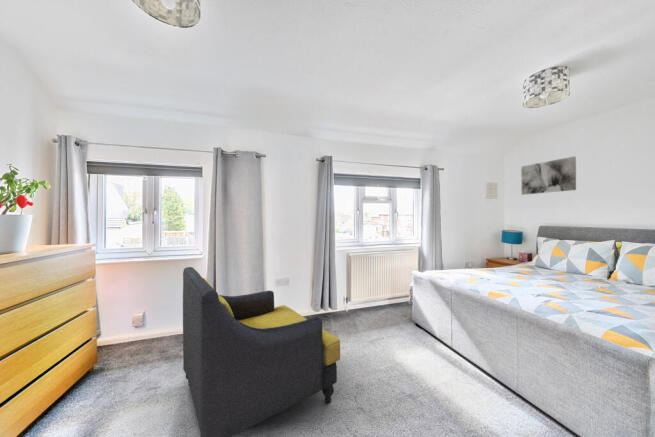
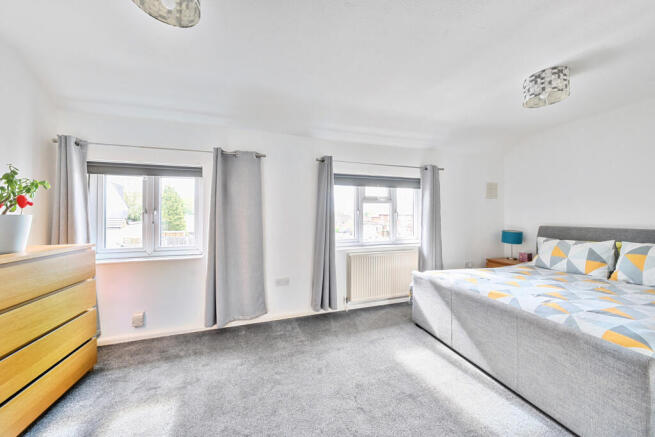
- armchair (257, 330)
- wall art (546, 177)
